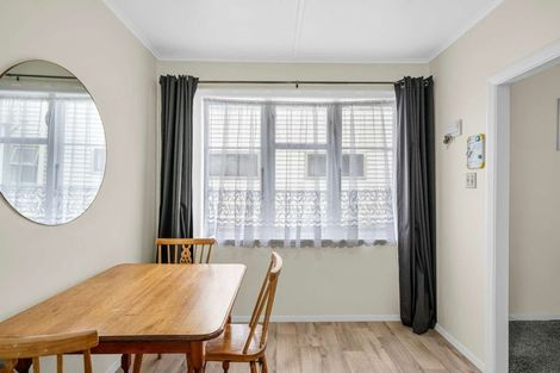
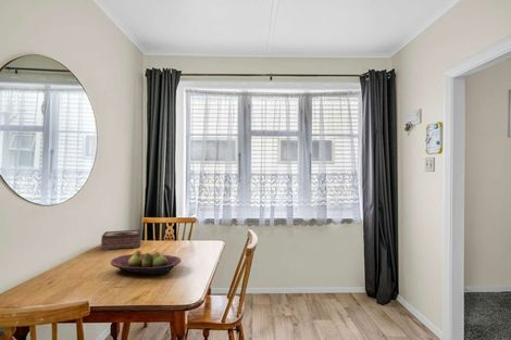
+ fruit bowl (146, 261)
+ tissue box (122, 239)
